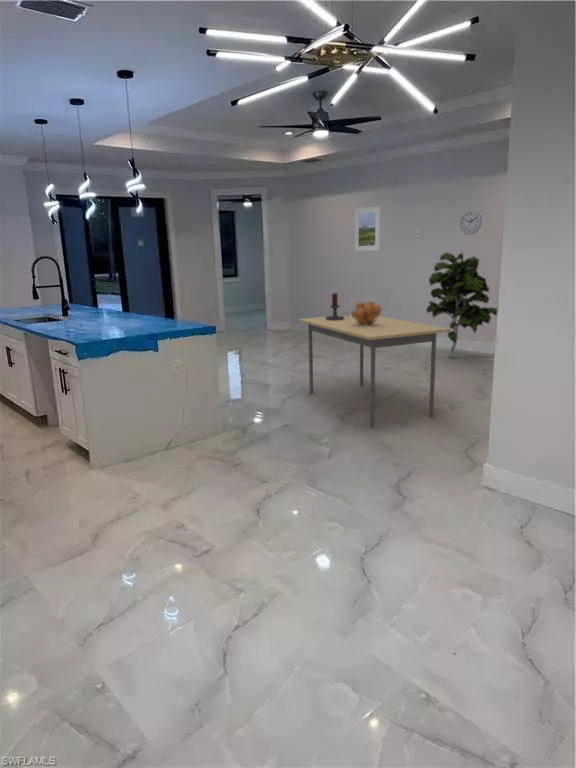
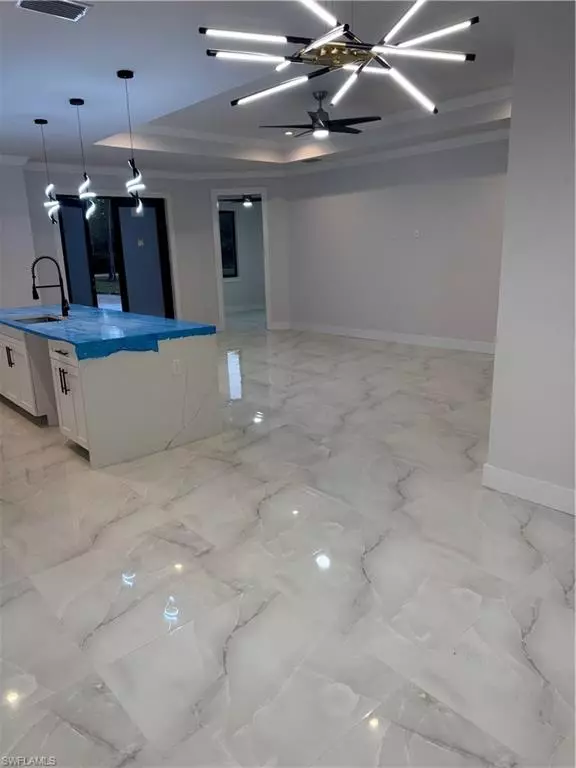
- dining table (362, 364)
- indoor plant (460, 306)
- fruit basket (365, 313)
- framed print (367, 229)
- candle holder (337, 305)
- wall clock (469, 222)
